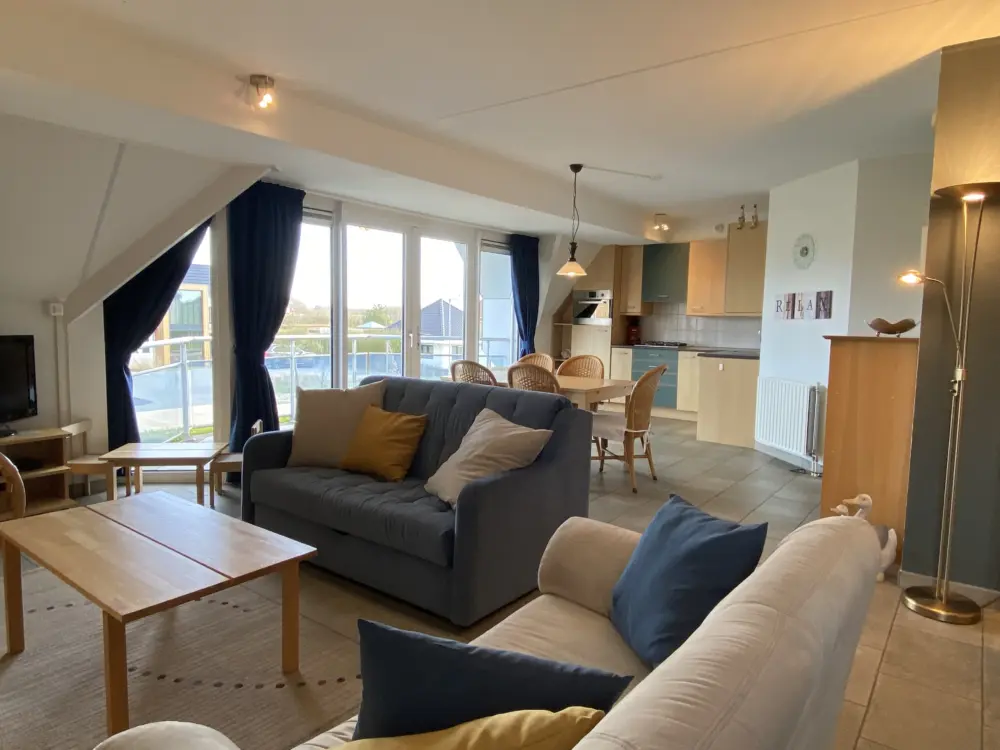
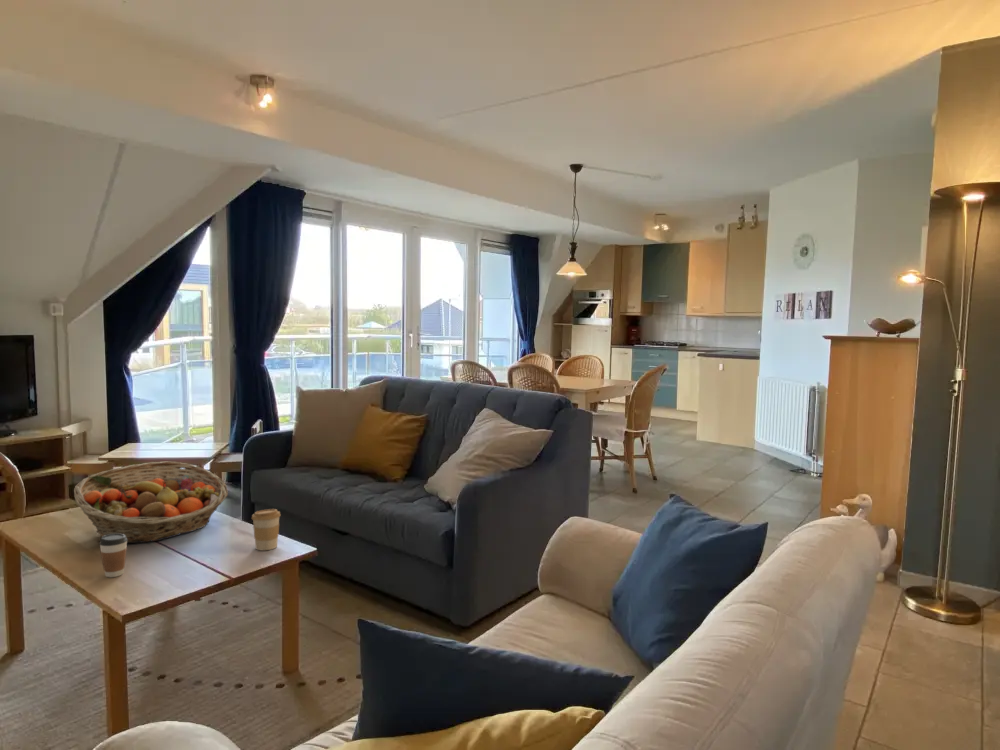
+ coffee cup (266, 528)
+ fruit basket (154, 500)
+ coffee cup (113, 555)
